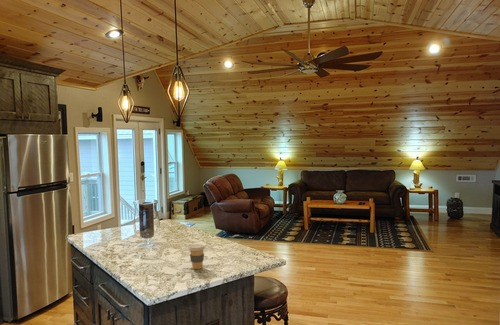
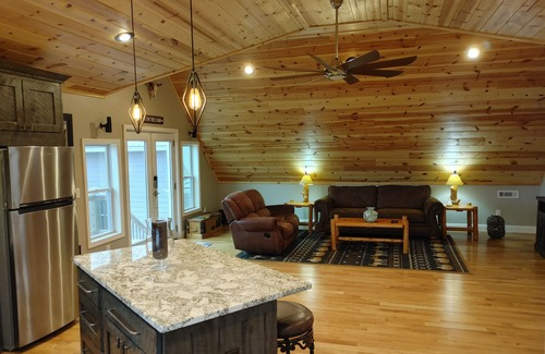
- coffee cup (197, 256)
